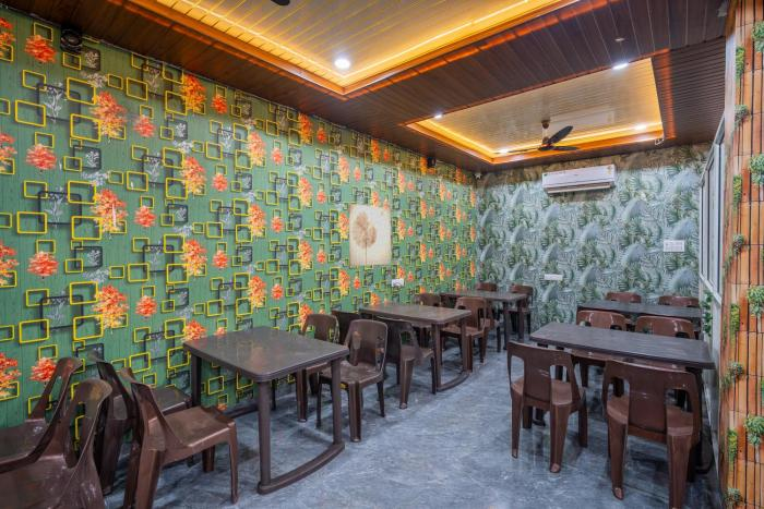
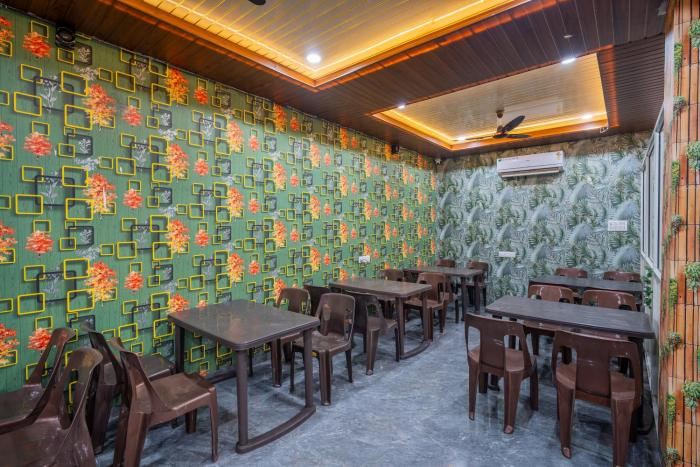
- wall art (370, 235)
